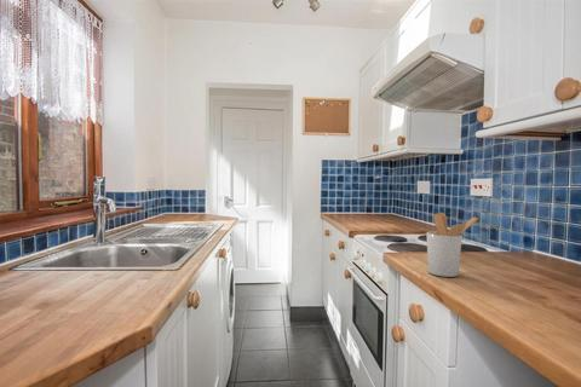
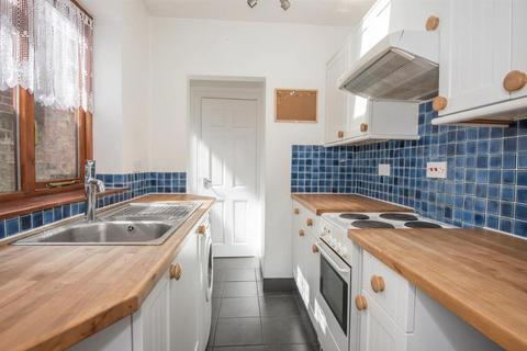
- utensil holder (453, 243)
